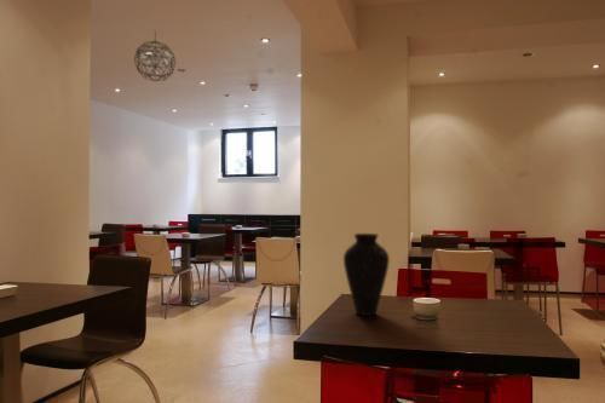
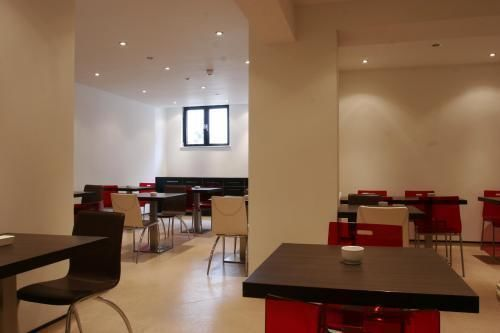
- vase (365, 274)
- pendant light (155, 56)
